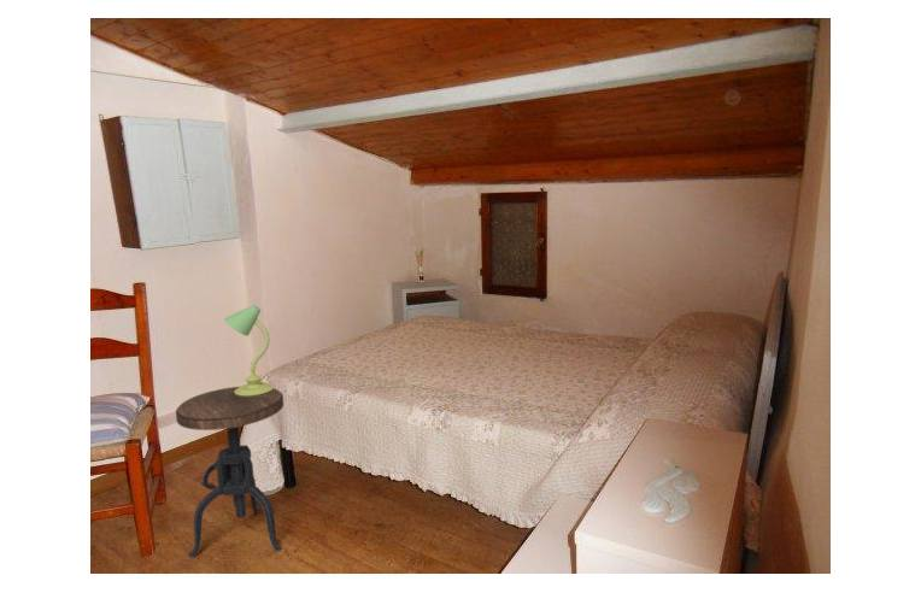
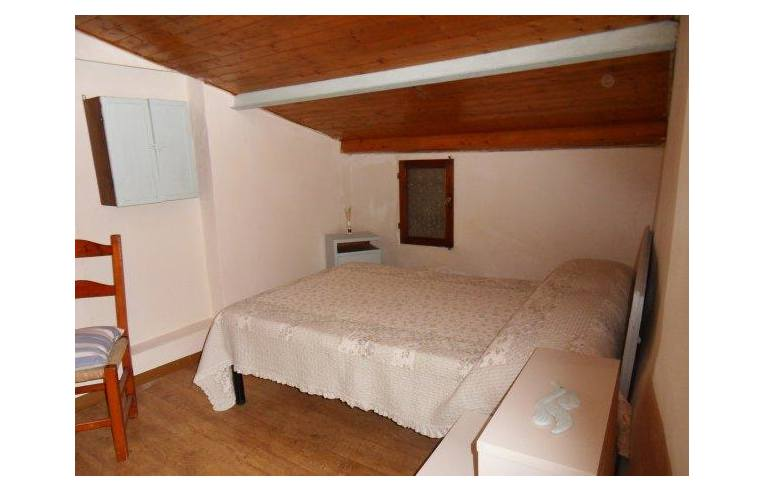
- side table (237, 470)
- table lamp (256, 354)
